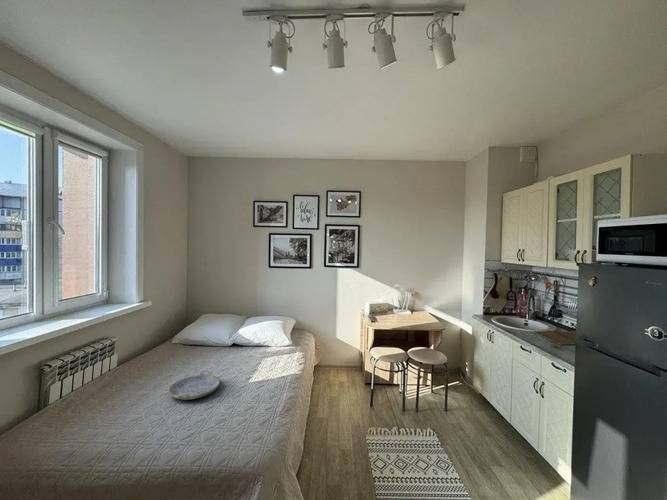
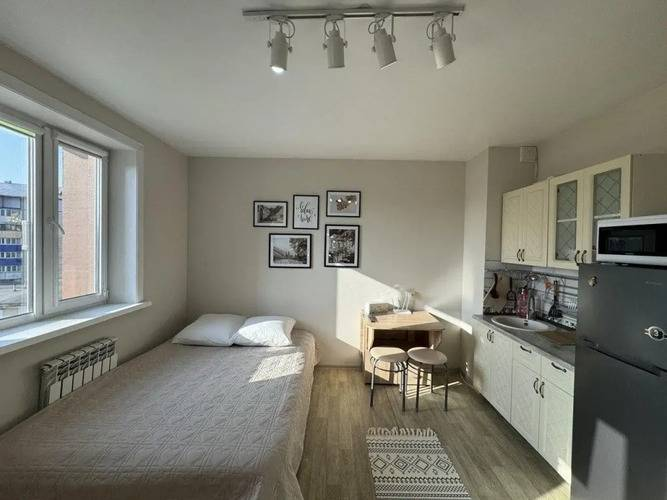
- serving tray (195, 385)
